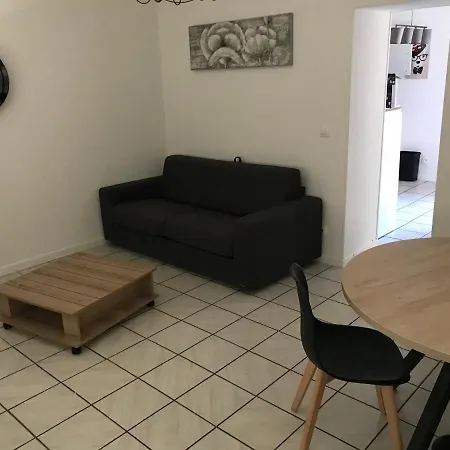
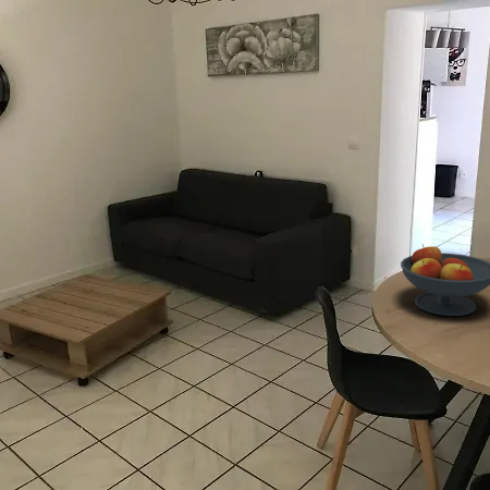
+ fruit bowl (446, 278)
